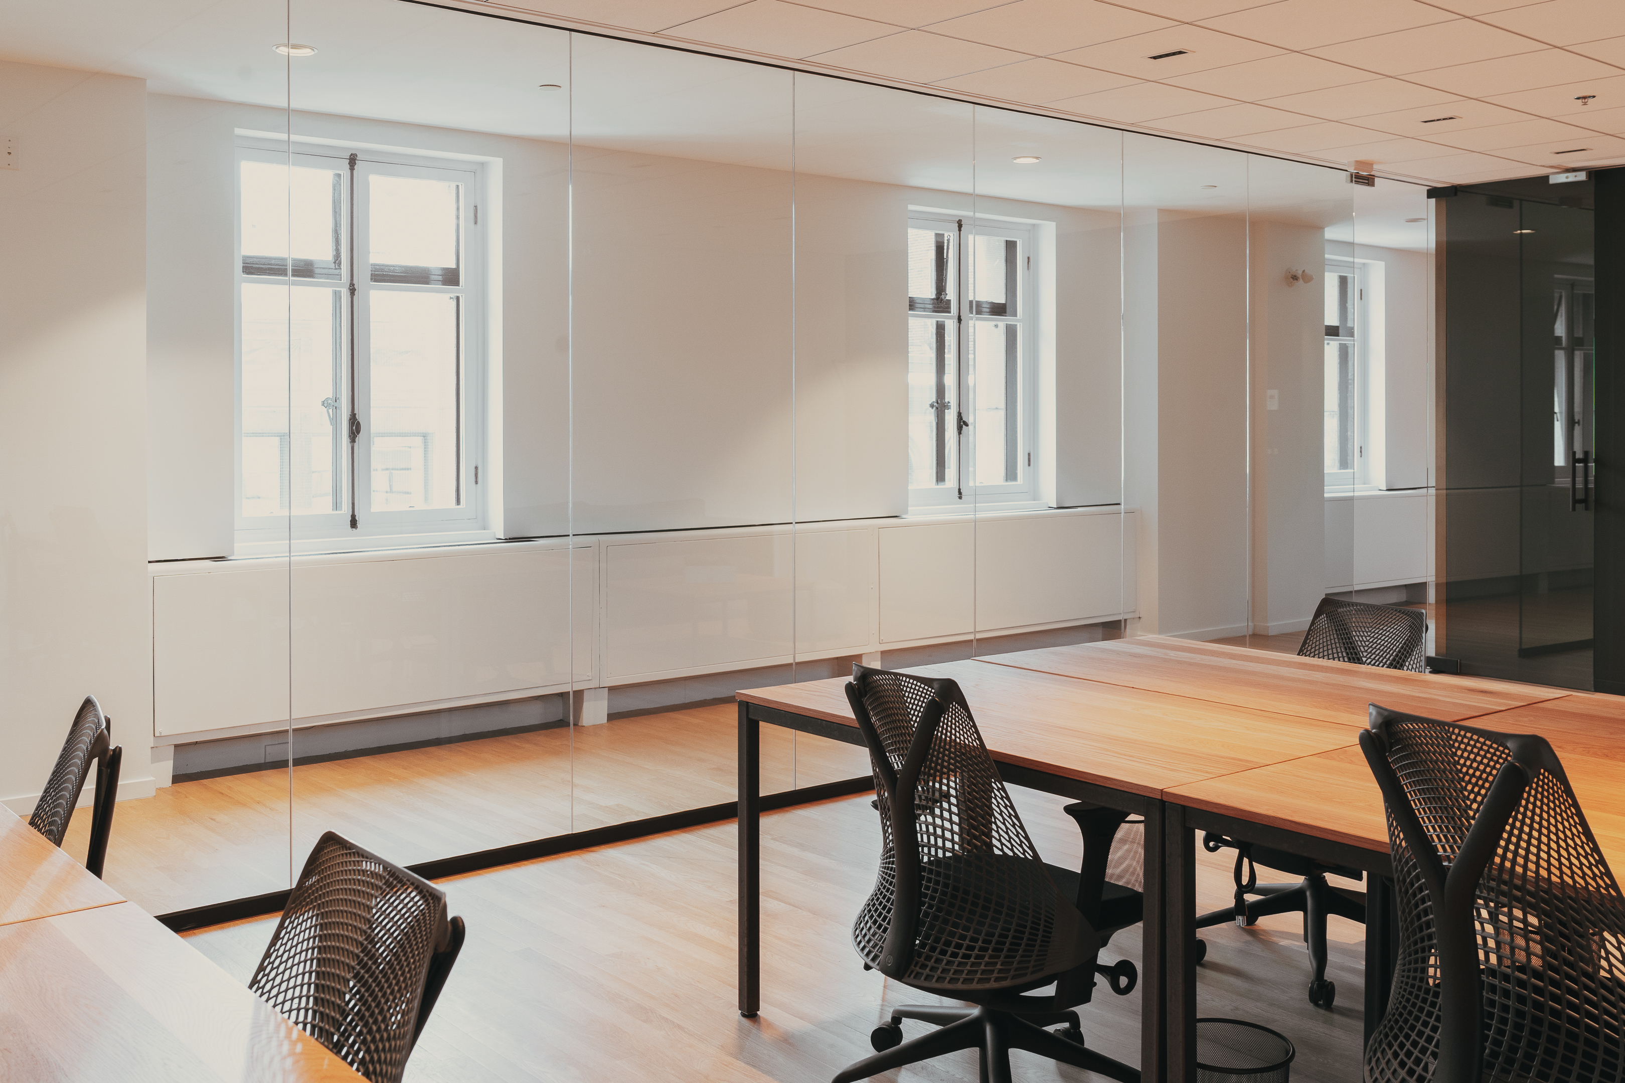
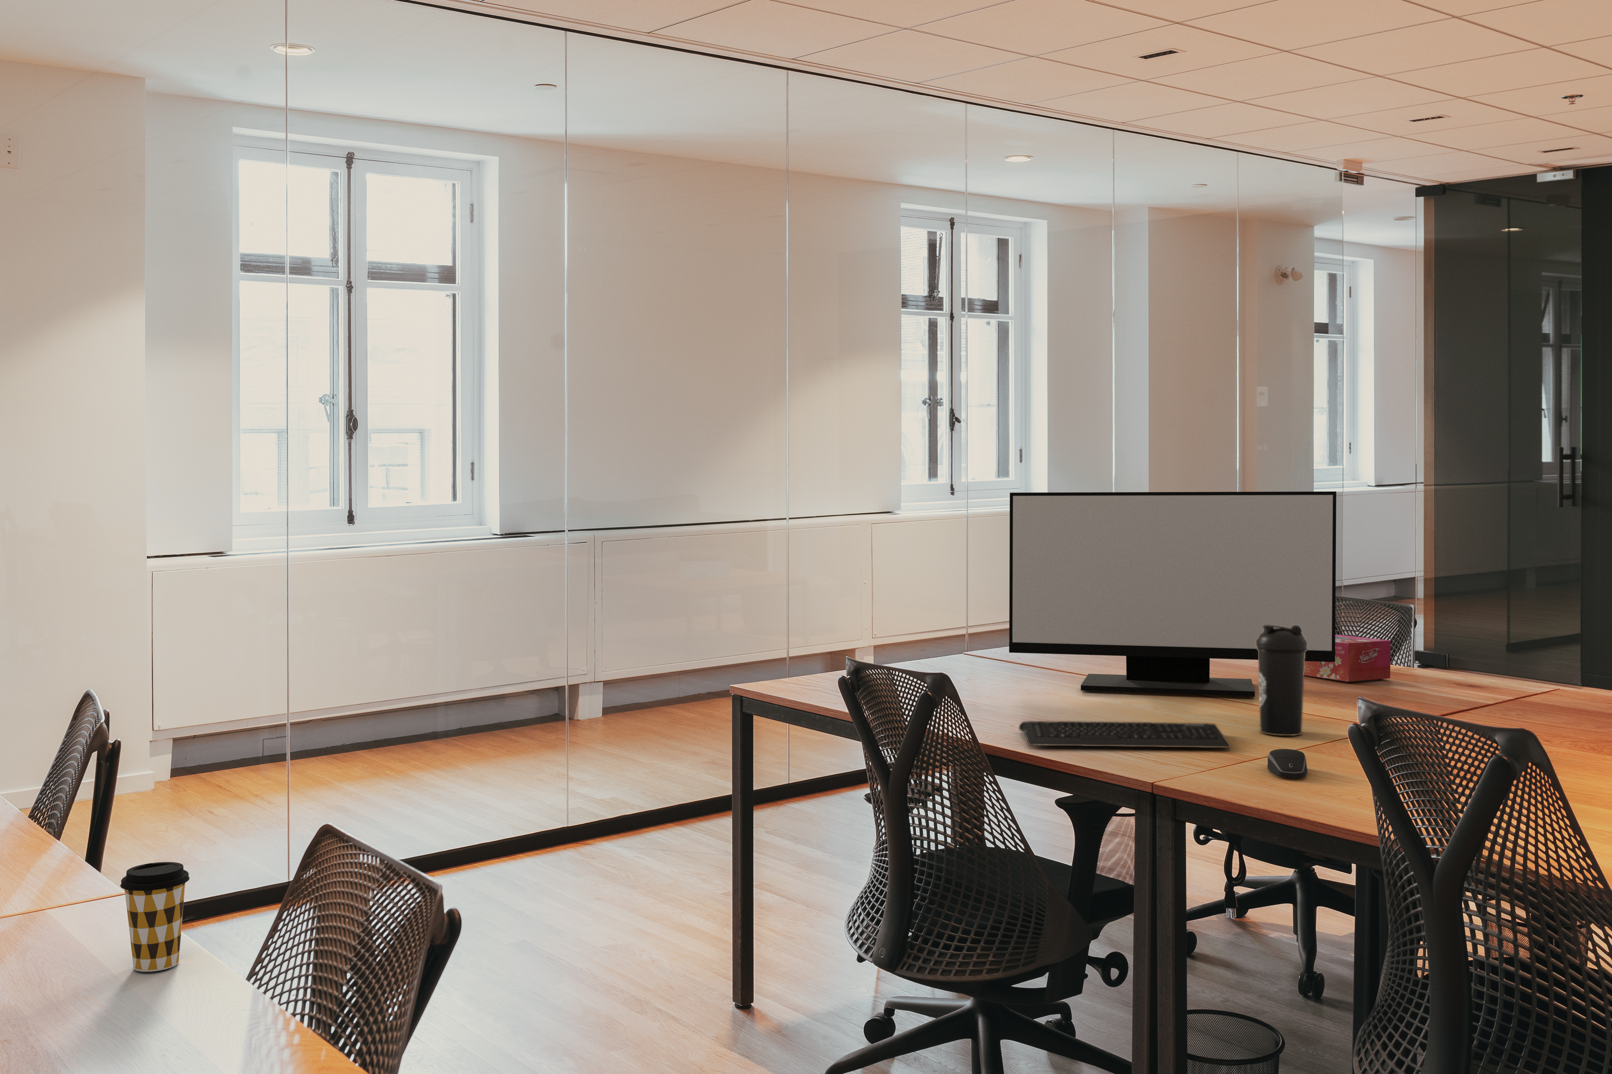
+ tissue box (1325, 662)
+ monitor (1168, 590)
+ water bottle (1281, 678)
+ keyboard (1123, 732)
+ computer mouse (1288, 761)
+ coffee cup (156, 917)
